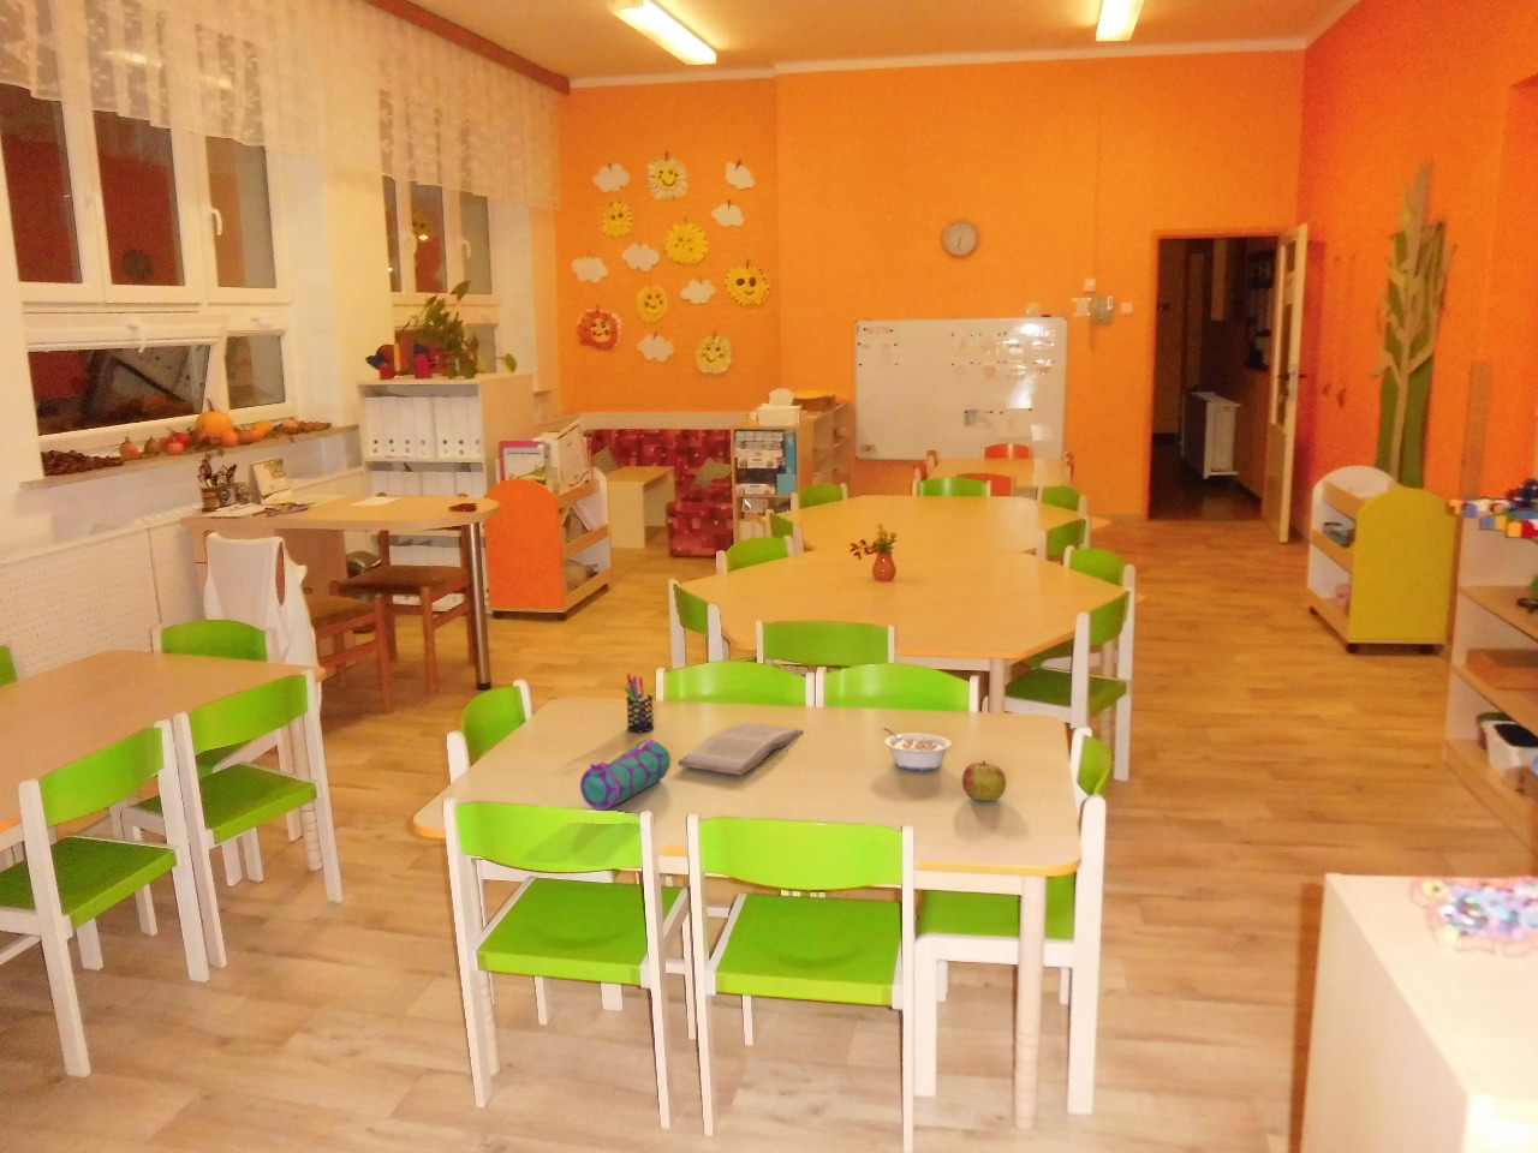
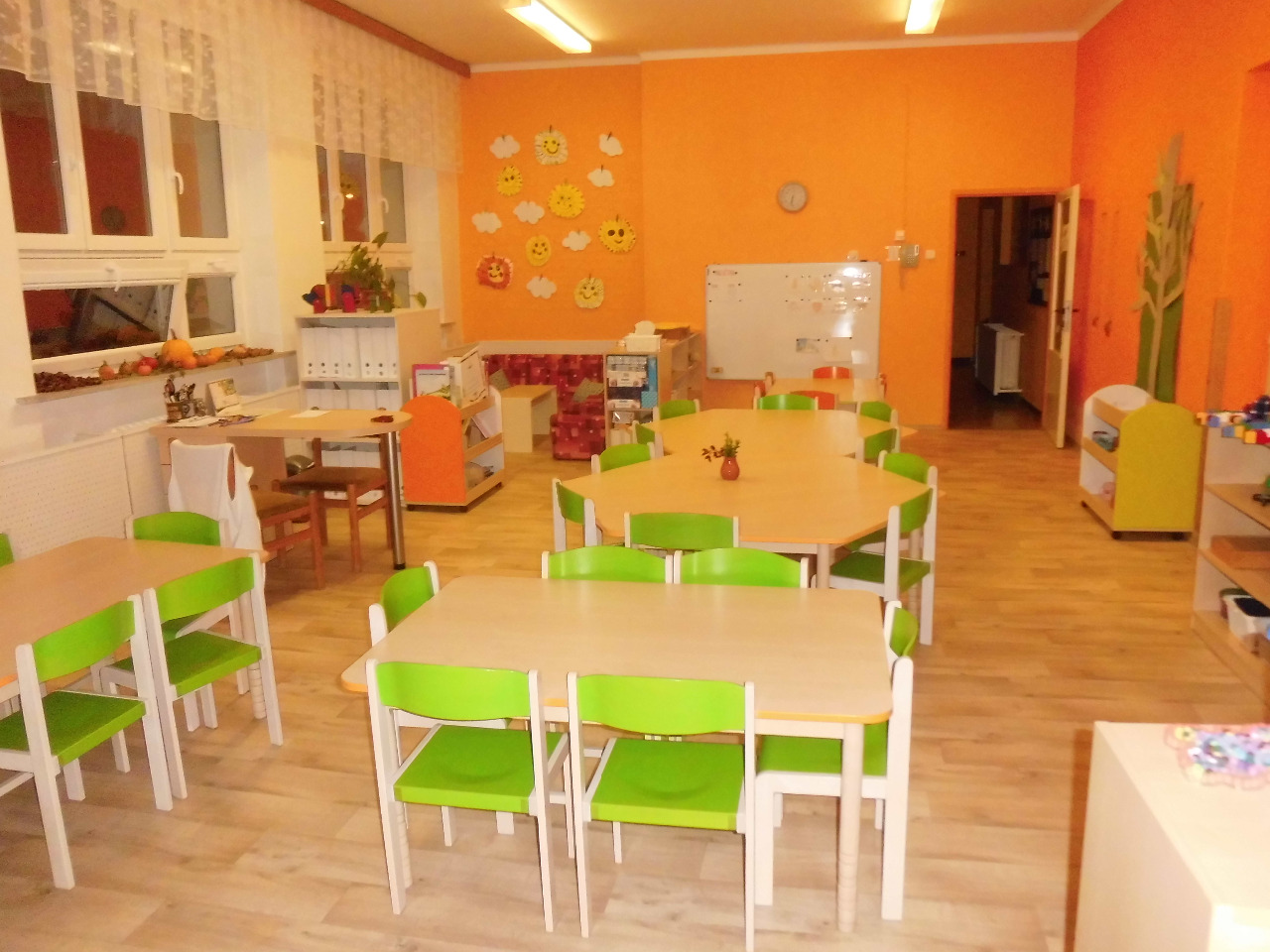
- pen holder (636, 701)
- pencil case (625, 773)
- apple (983, 780)
- legume (914, 750)
- book (742, 742)
